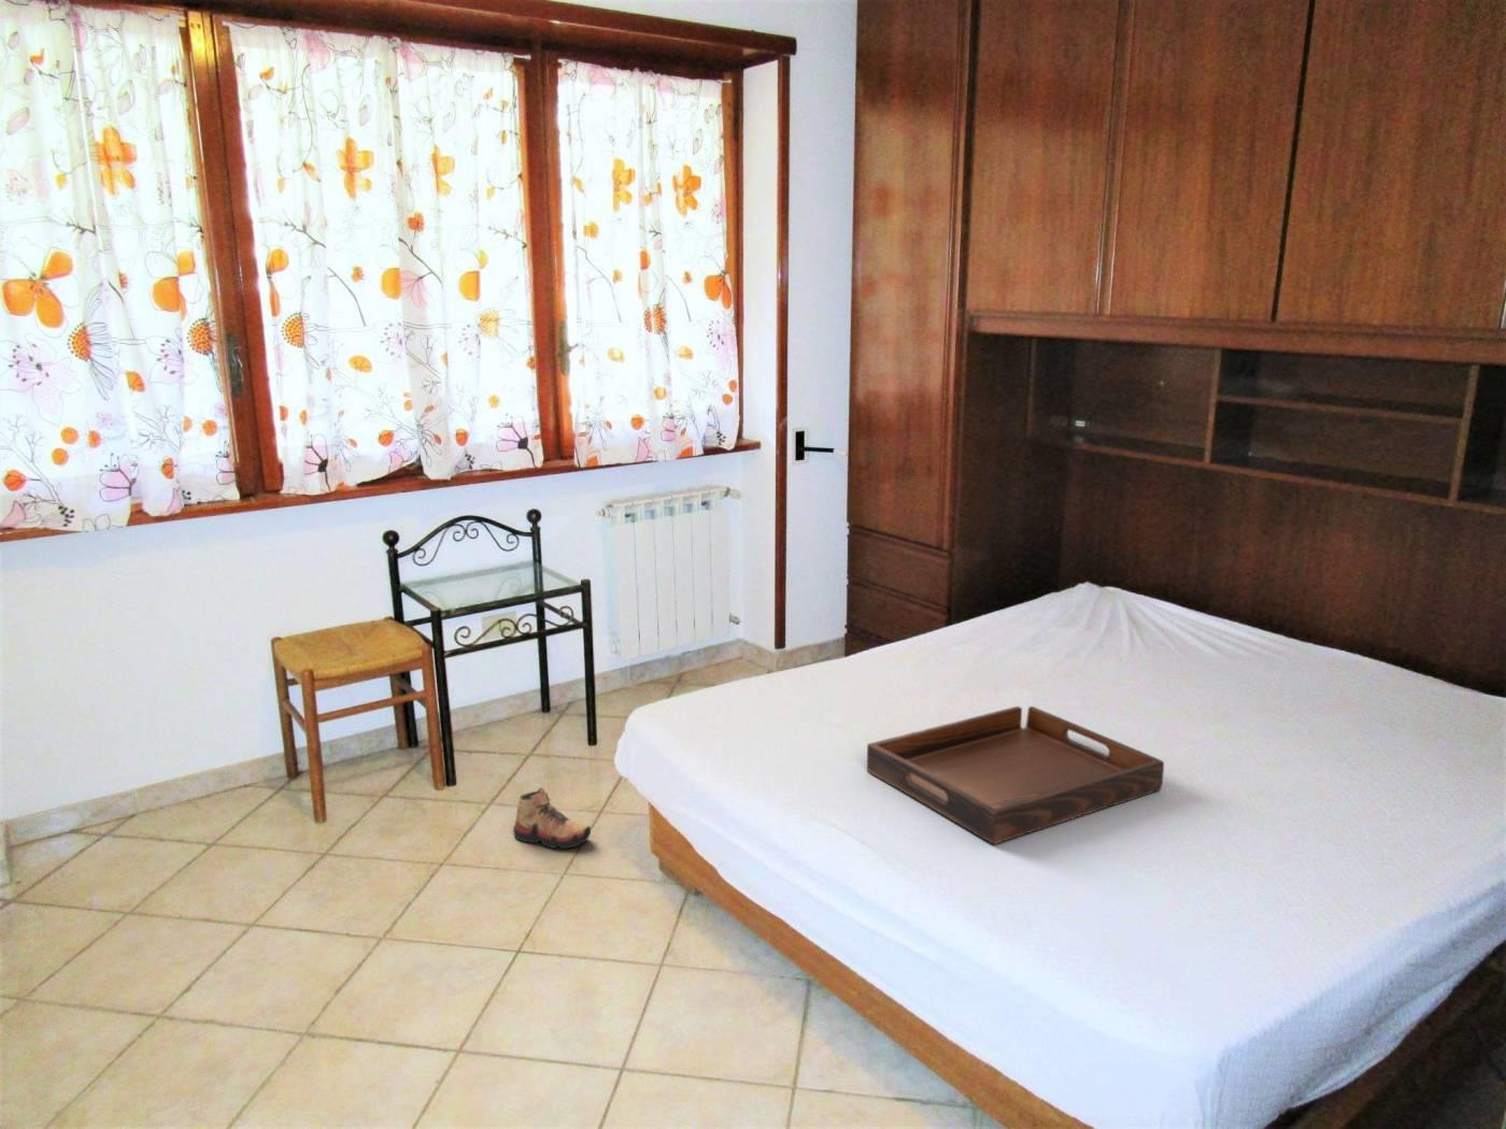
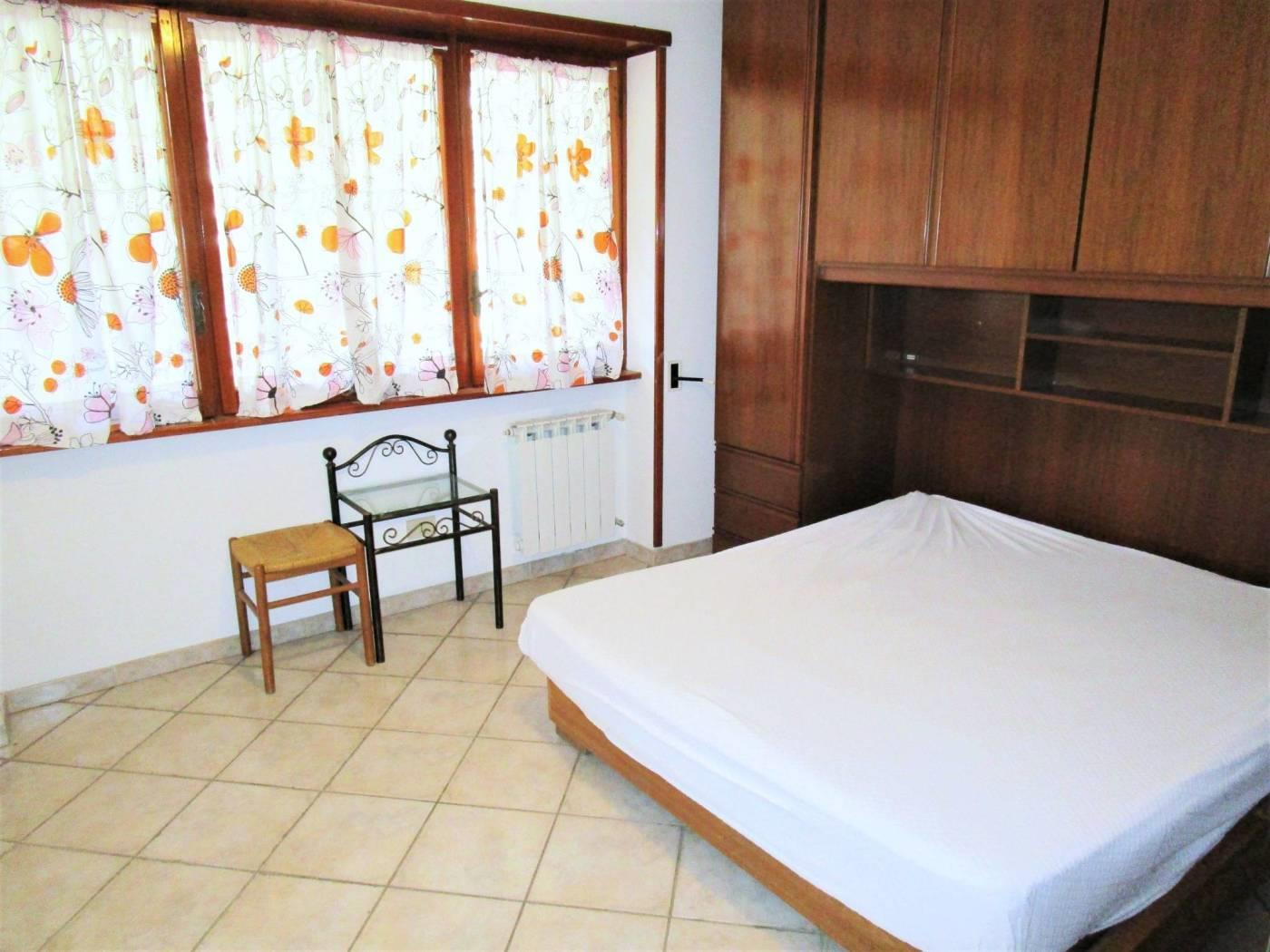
- shoe (550, 815)
- serving tray (1013, 766)
